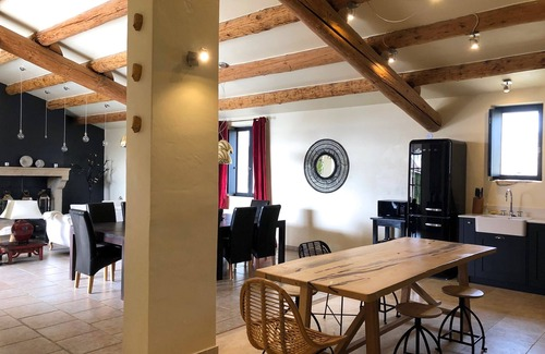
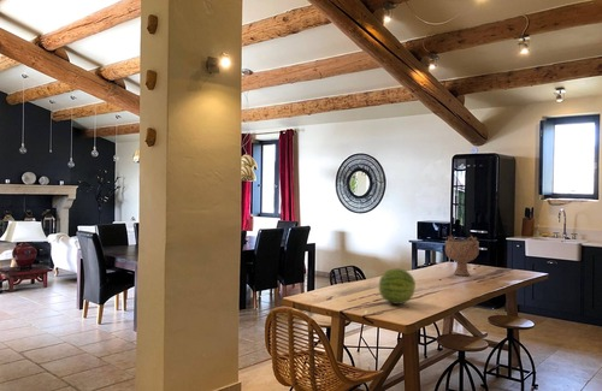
+ fruit (396, 285)
+ decorative bowl (461, 255)
